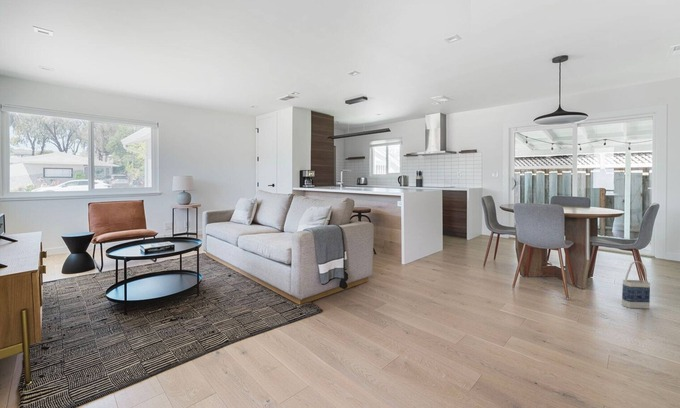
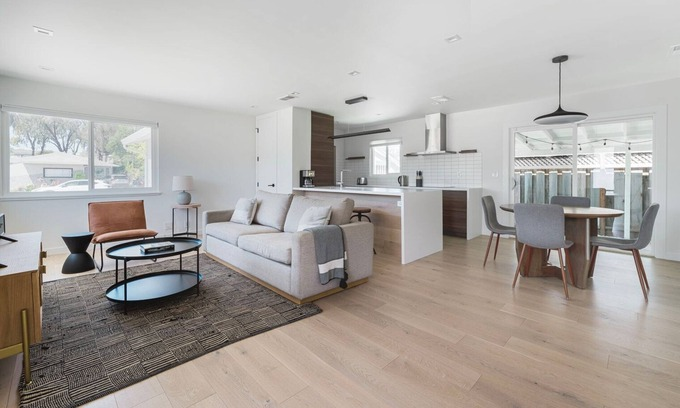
- bag (635, 283)
